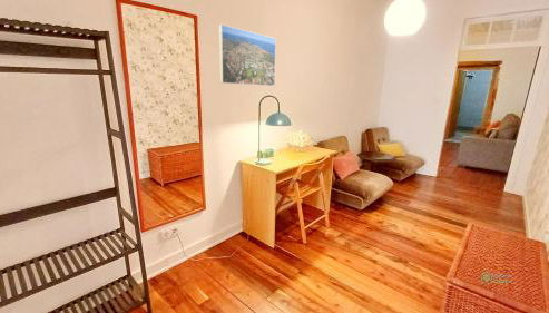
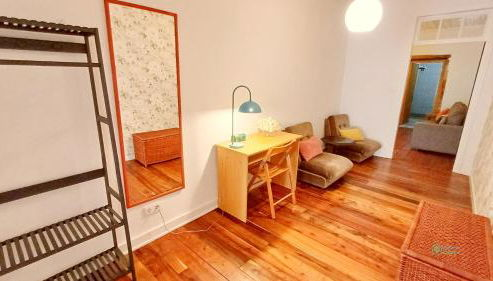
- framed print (249, 59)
